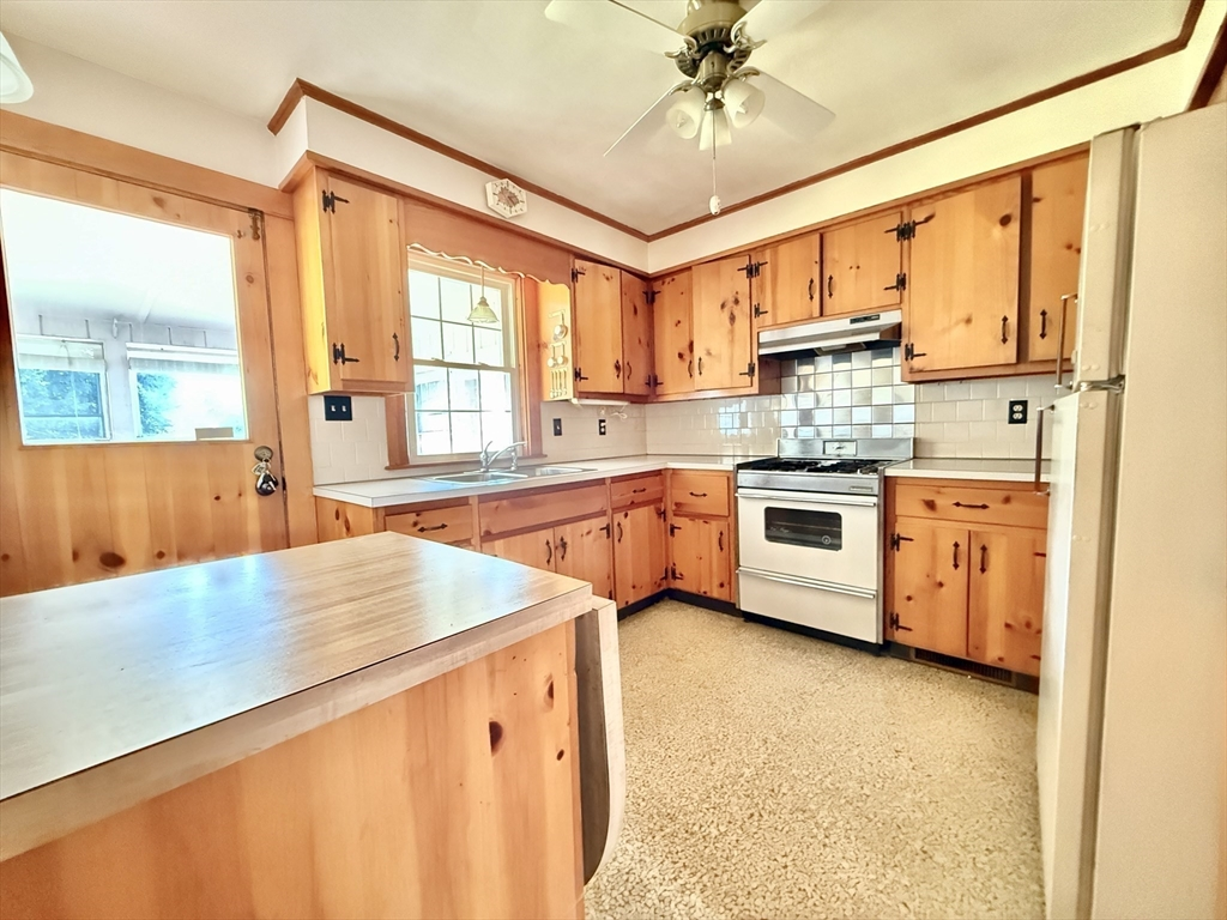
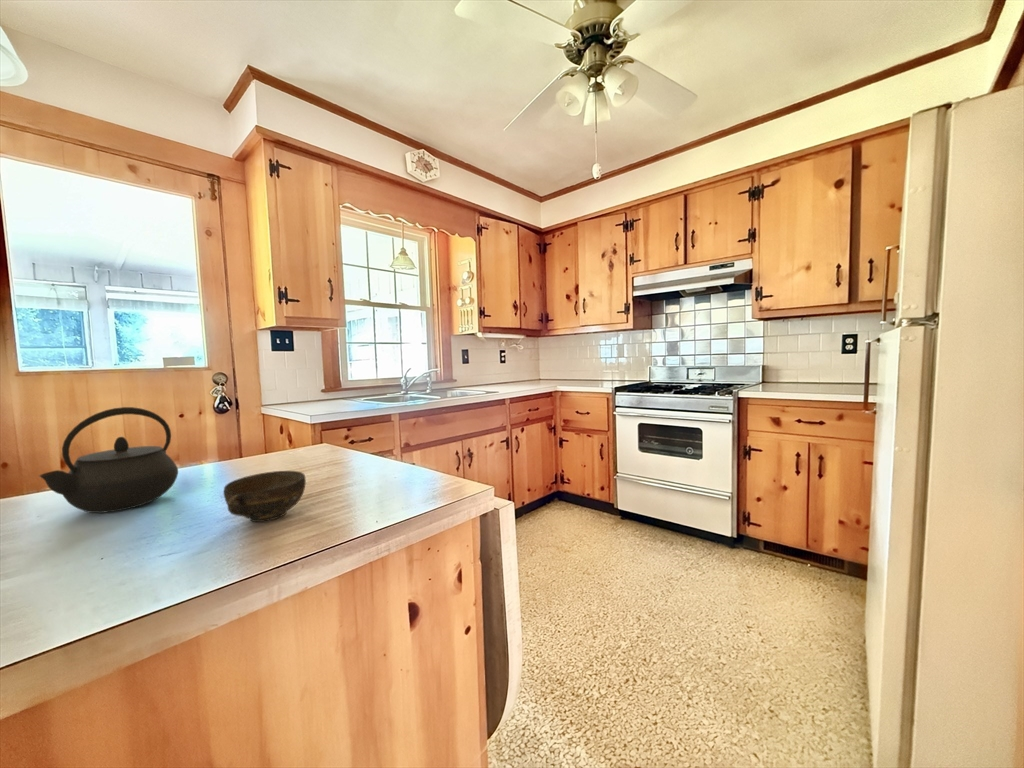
+ kettle (114, 457)
+ cup (262, 500)
